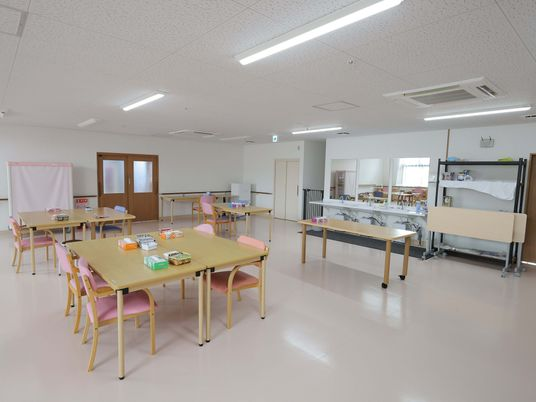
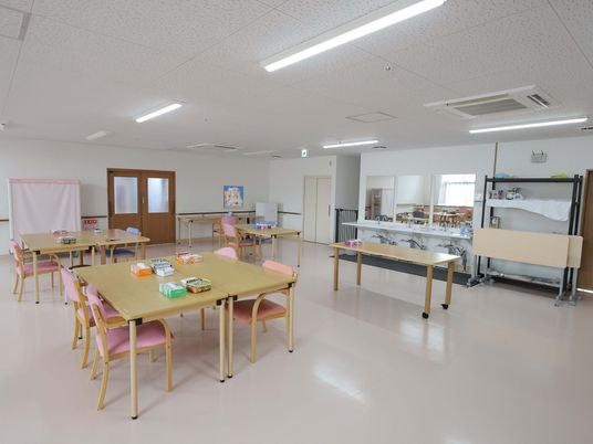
+ wall art (233, 197)
